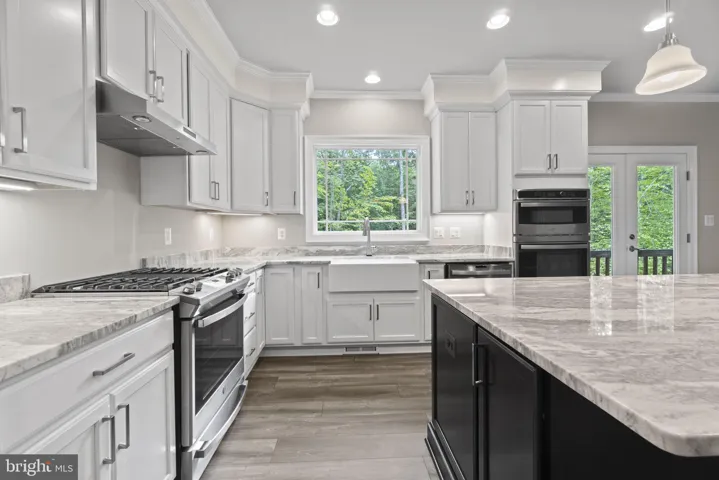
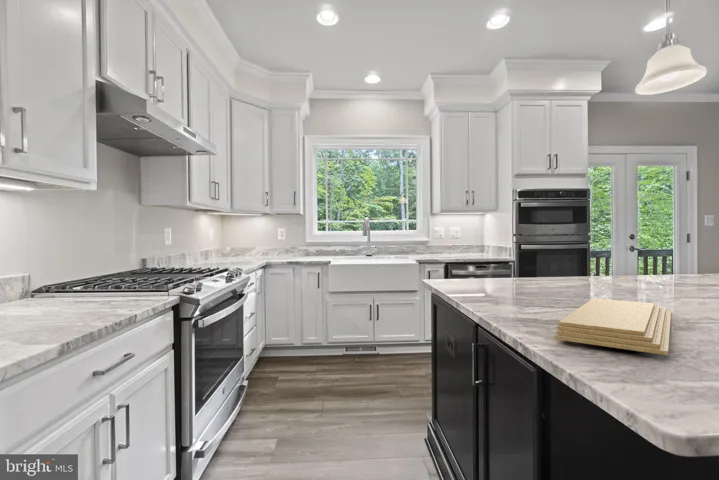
+ cutting board (621, 318)
